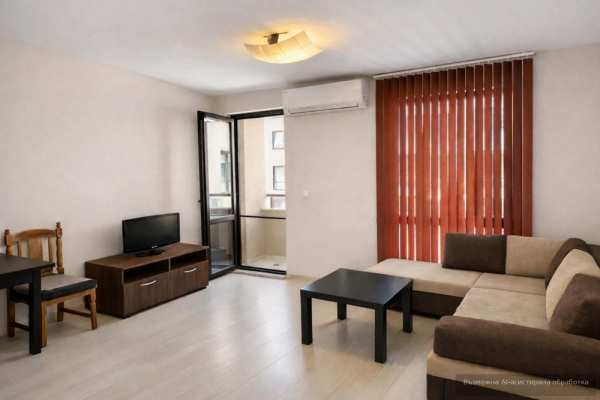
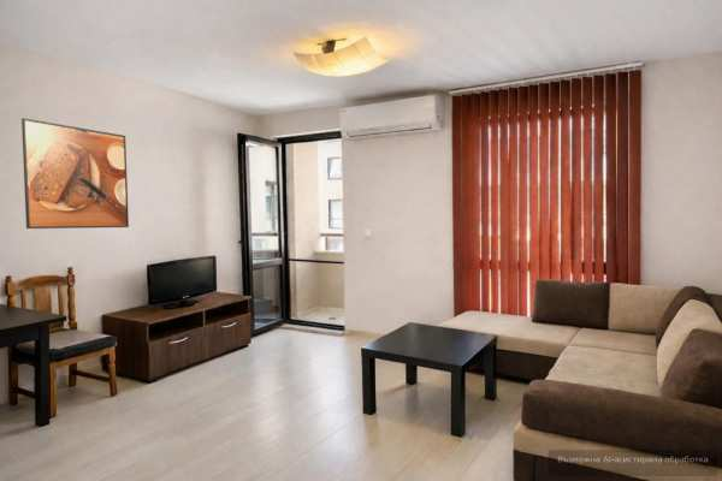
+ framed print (79, 178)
